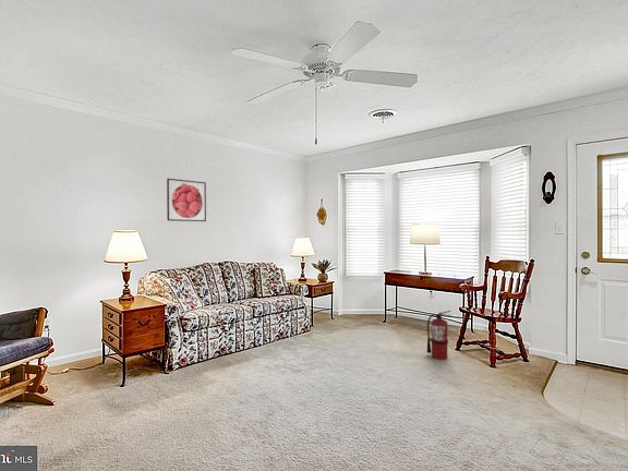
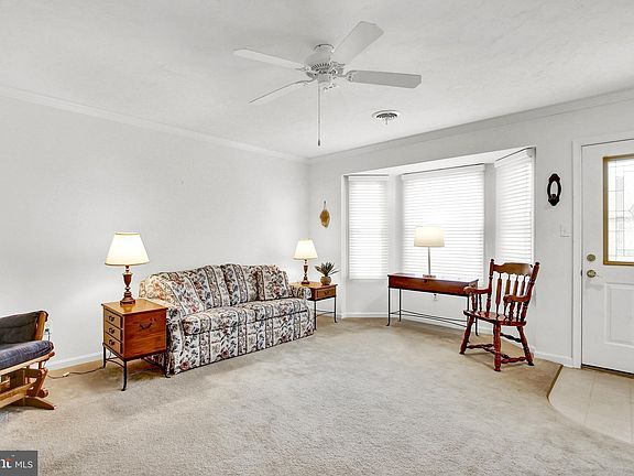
- fire extinguisher (438, 333)
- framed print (186, 201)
